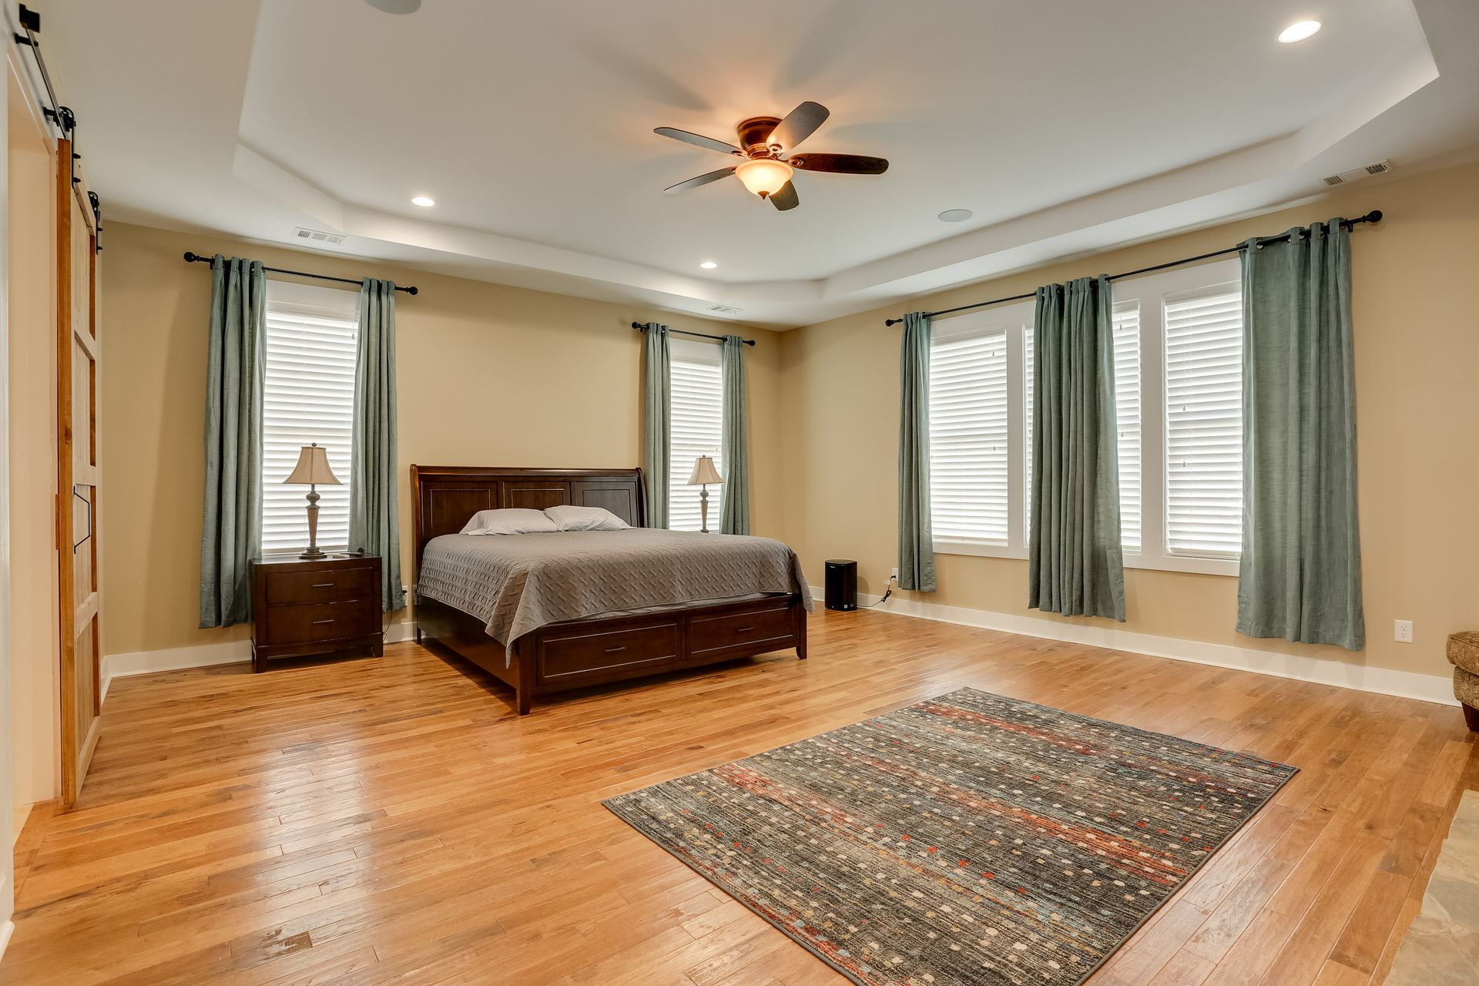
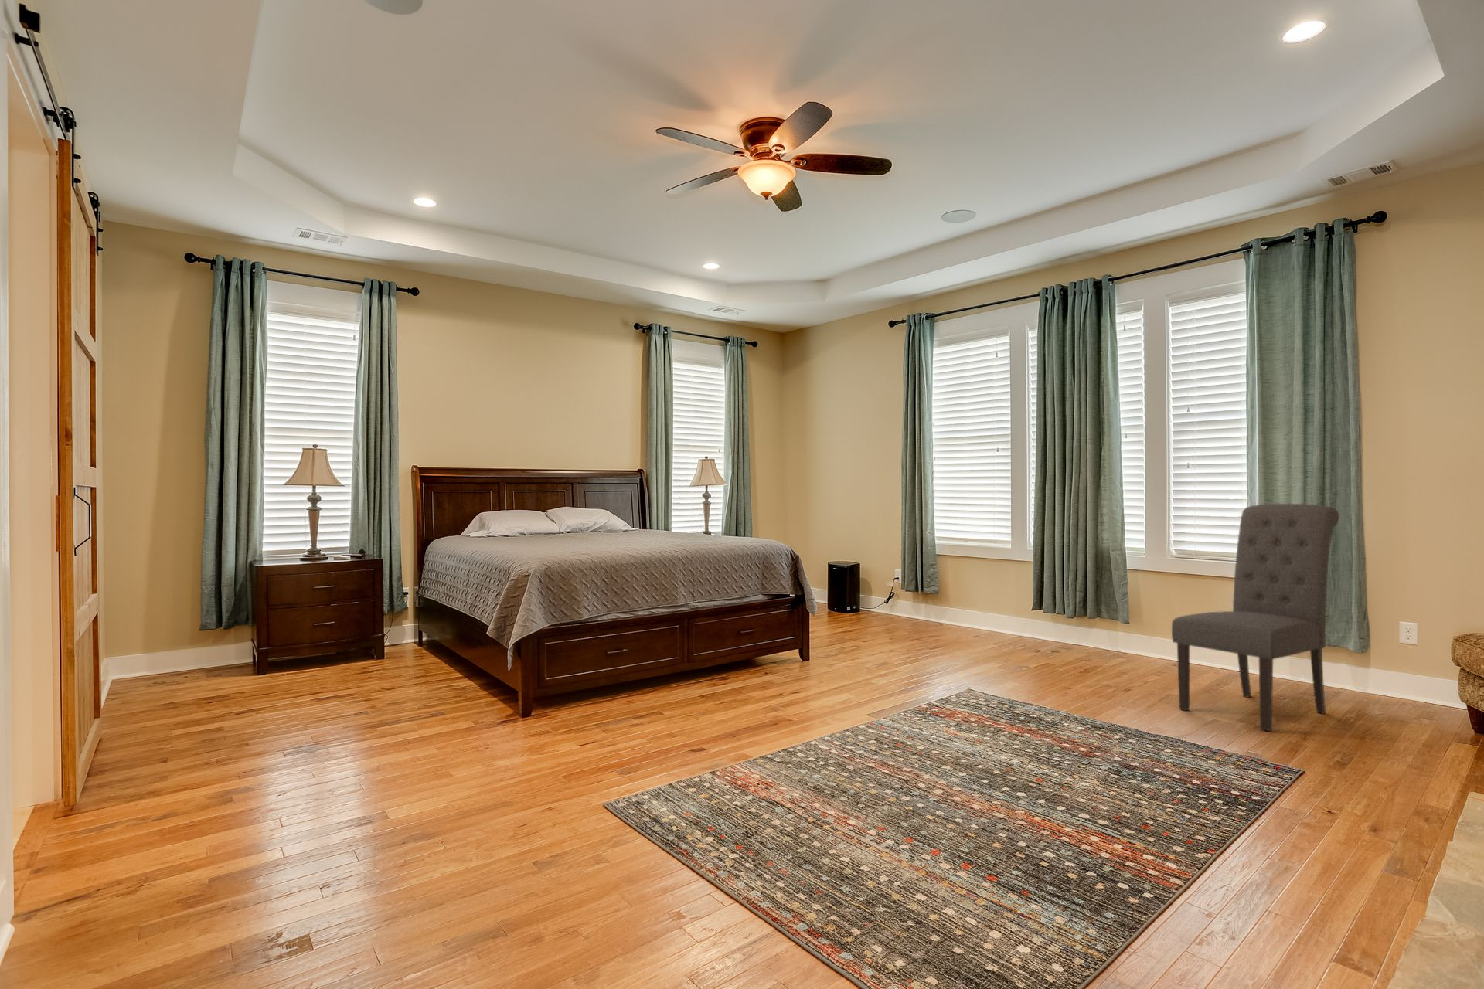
+ chair (1259, 607)
